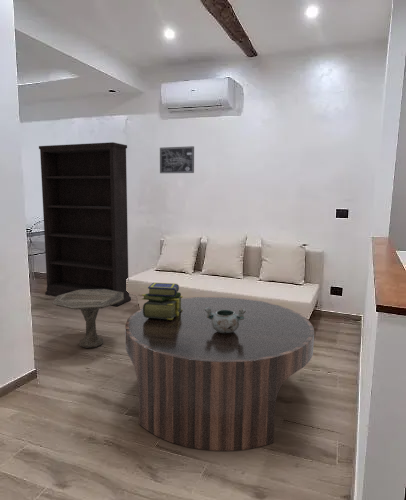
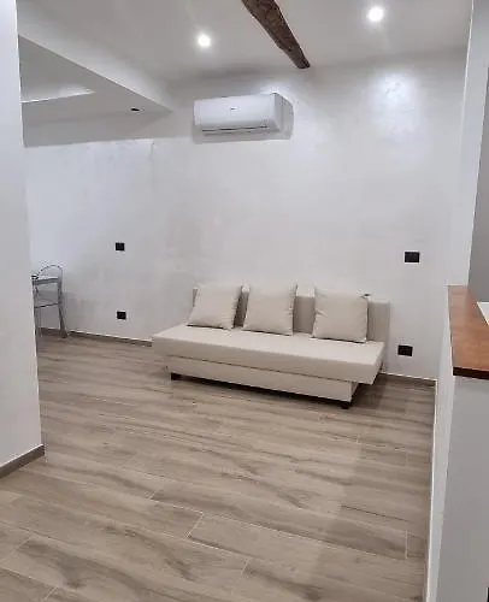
- side table (90, 319)
- bookshelf (84, 223)
- stack of books (162, 298)
- wall art (176, 160)
- coffee table (218, 356)
- decorative bowl (224, 319)
